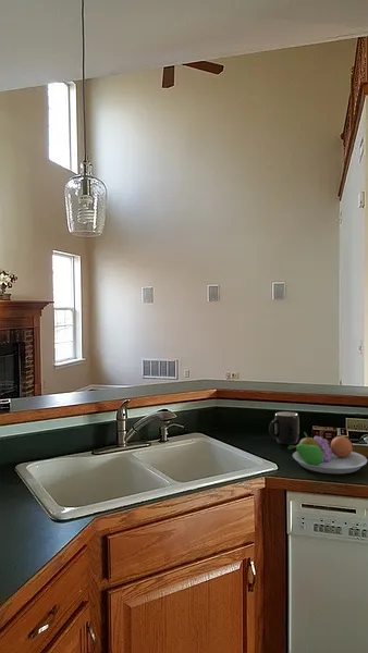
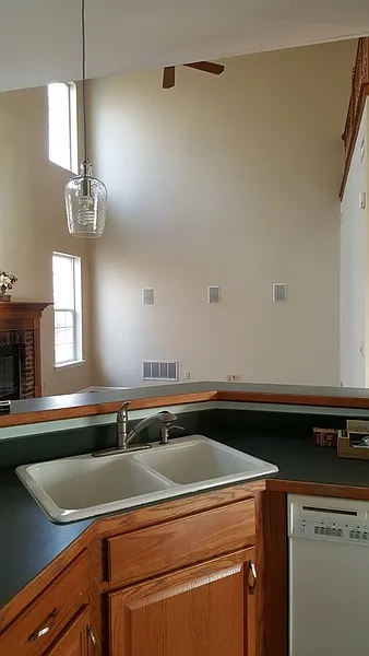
- mug (283, 428)
- fruit bowl (326, 449)
